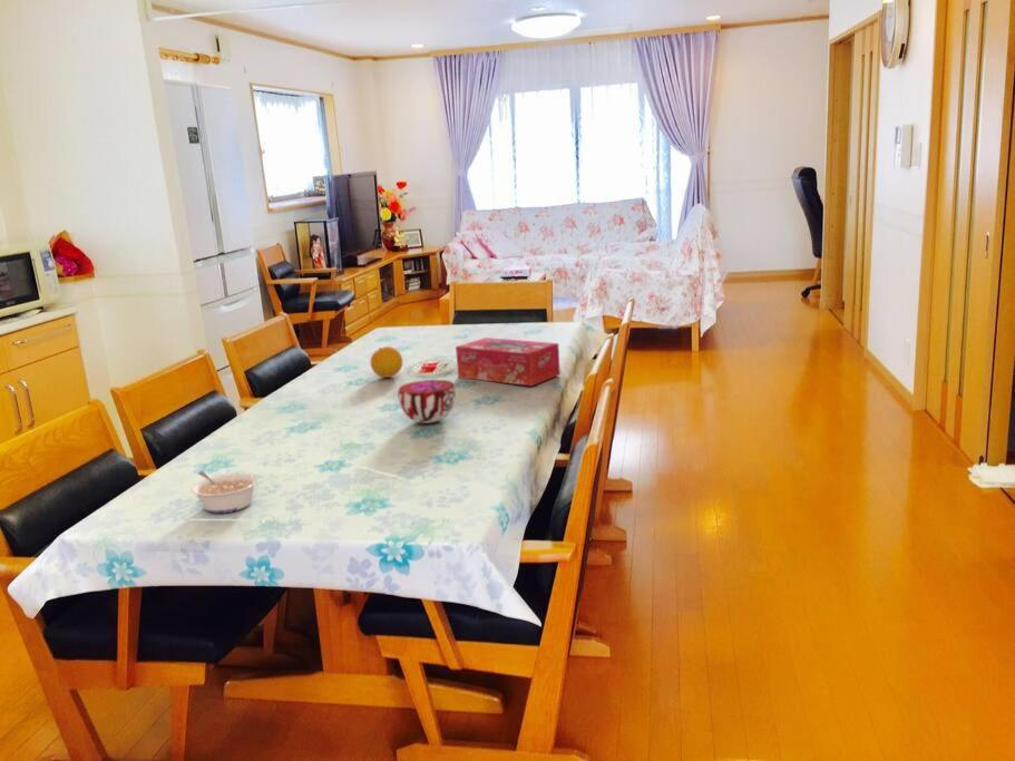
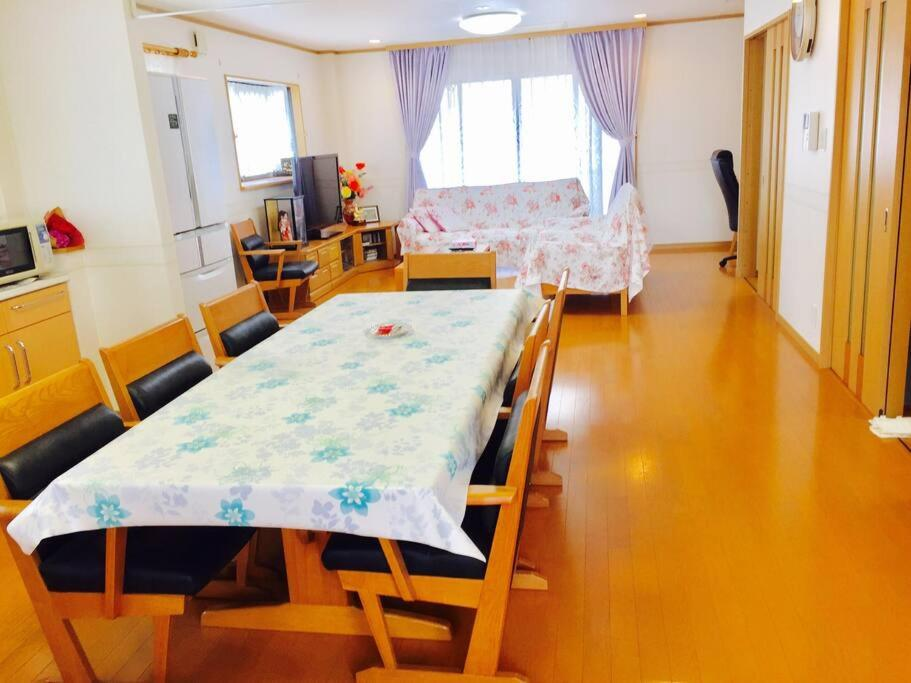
- legume (223, 492)
- fruit (385, 361)
- decorative bowl (427, 403)
- tissue box (507, 360)
